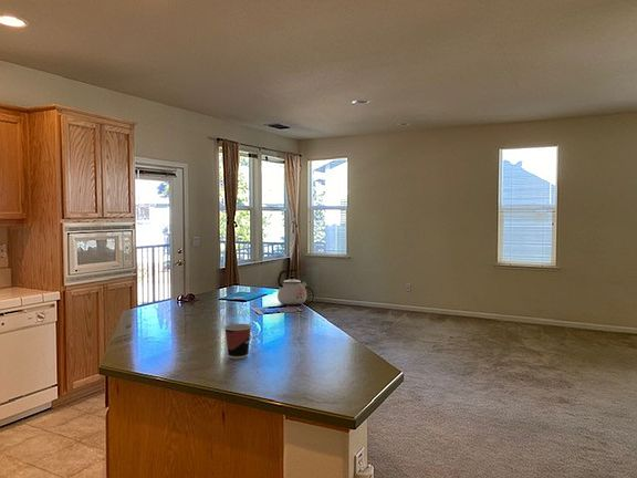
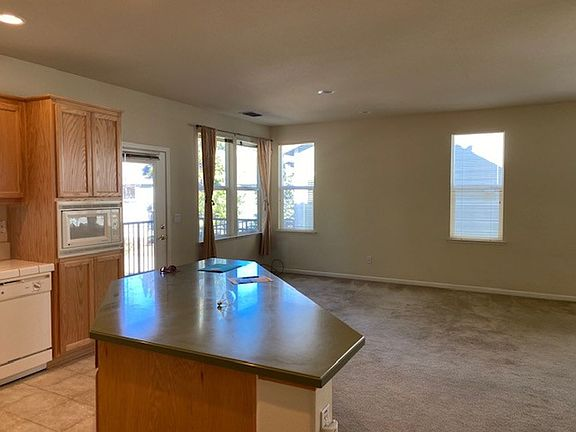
- cup (238, 341)
- kettle (292, 285)
